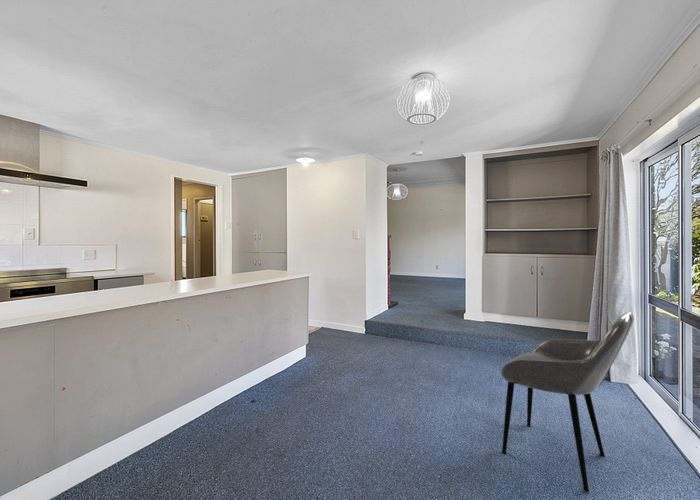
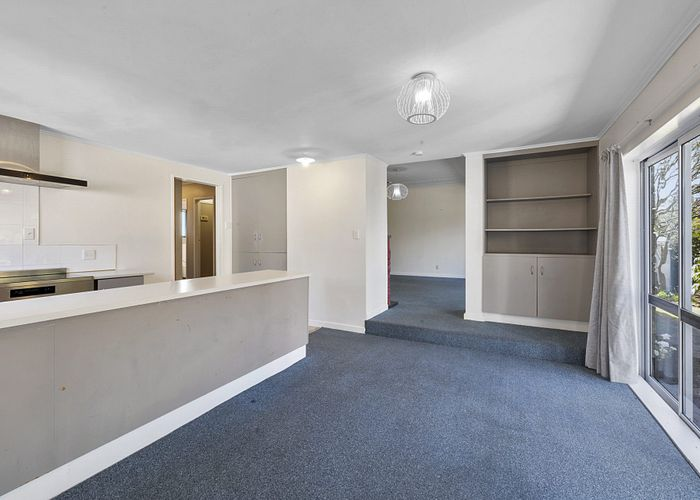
- armchair (564, 382)
